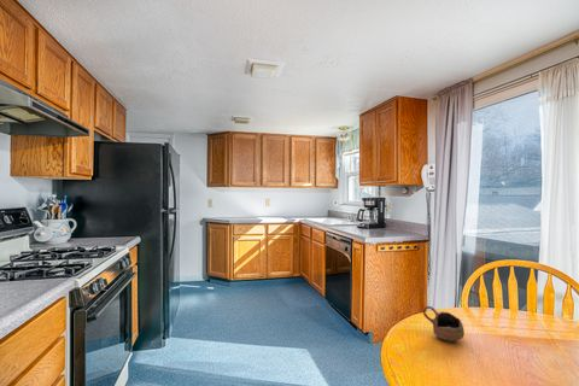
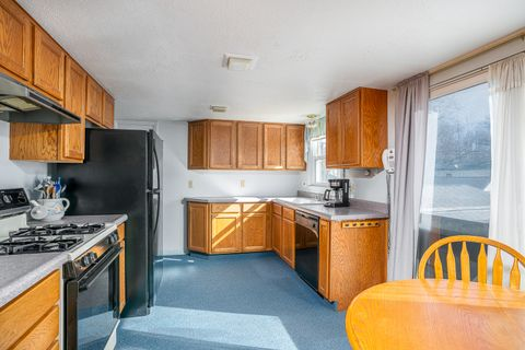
- cup (444, 322)
